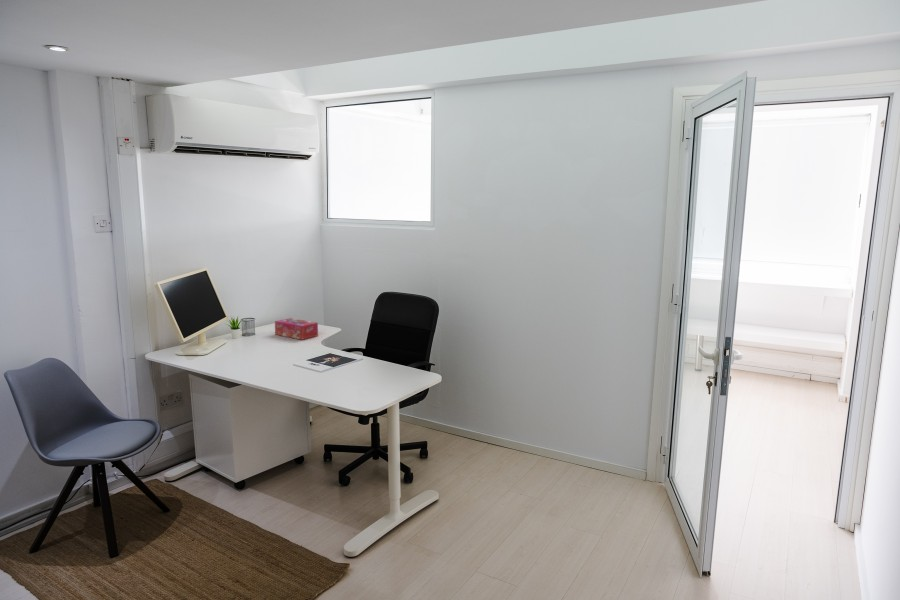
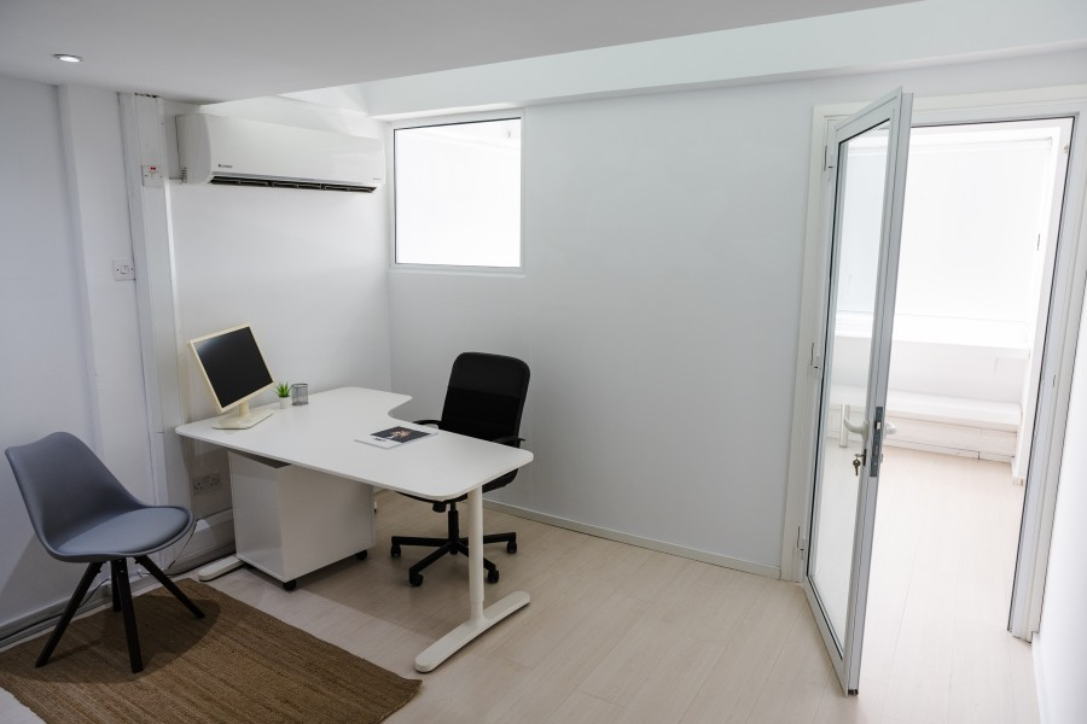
- tissue box (296, 328)
